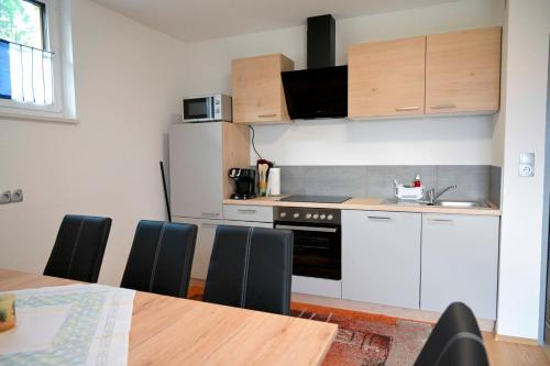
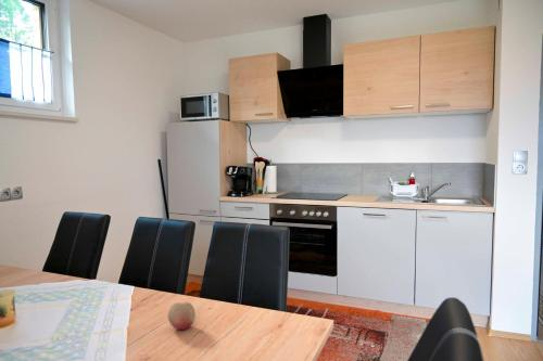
+ fruit (181, 314)
